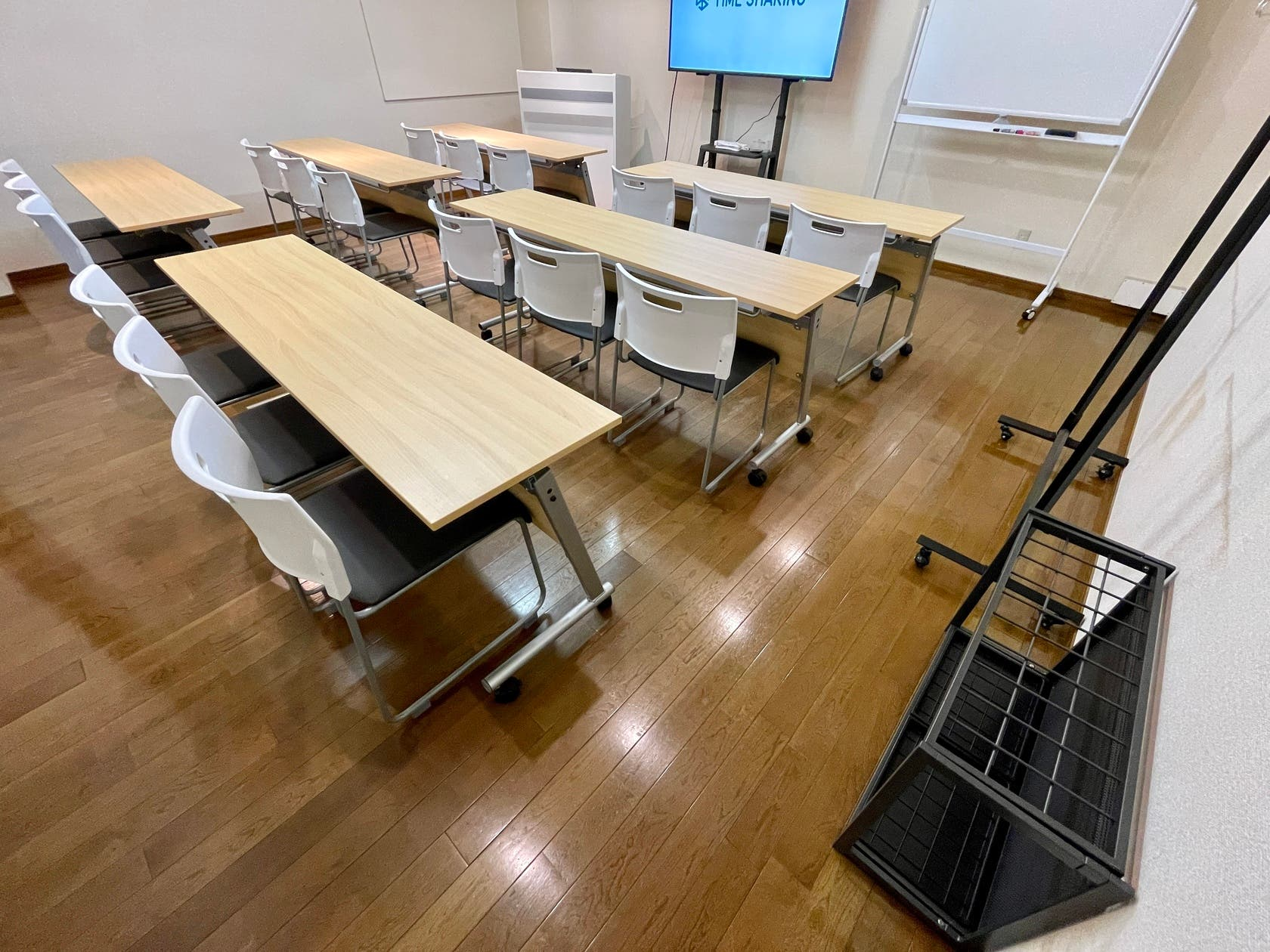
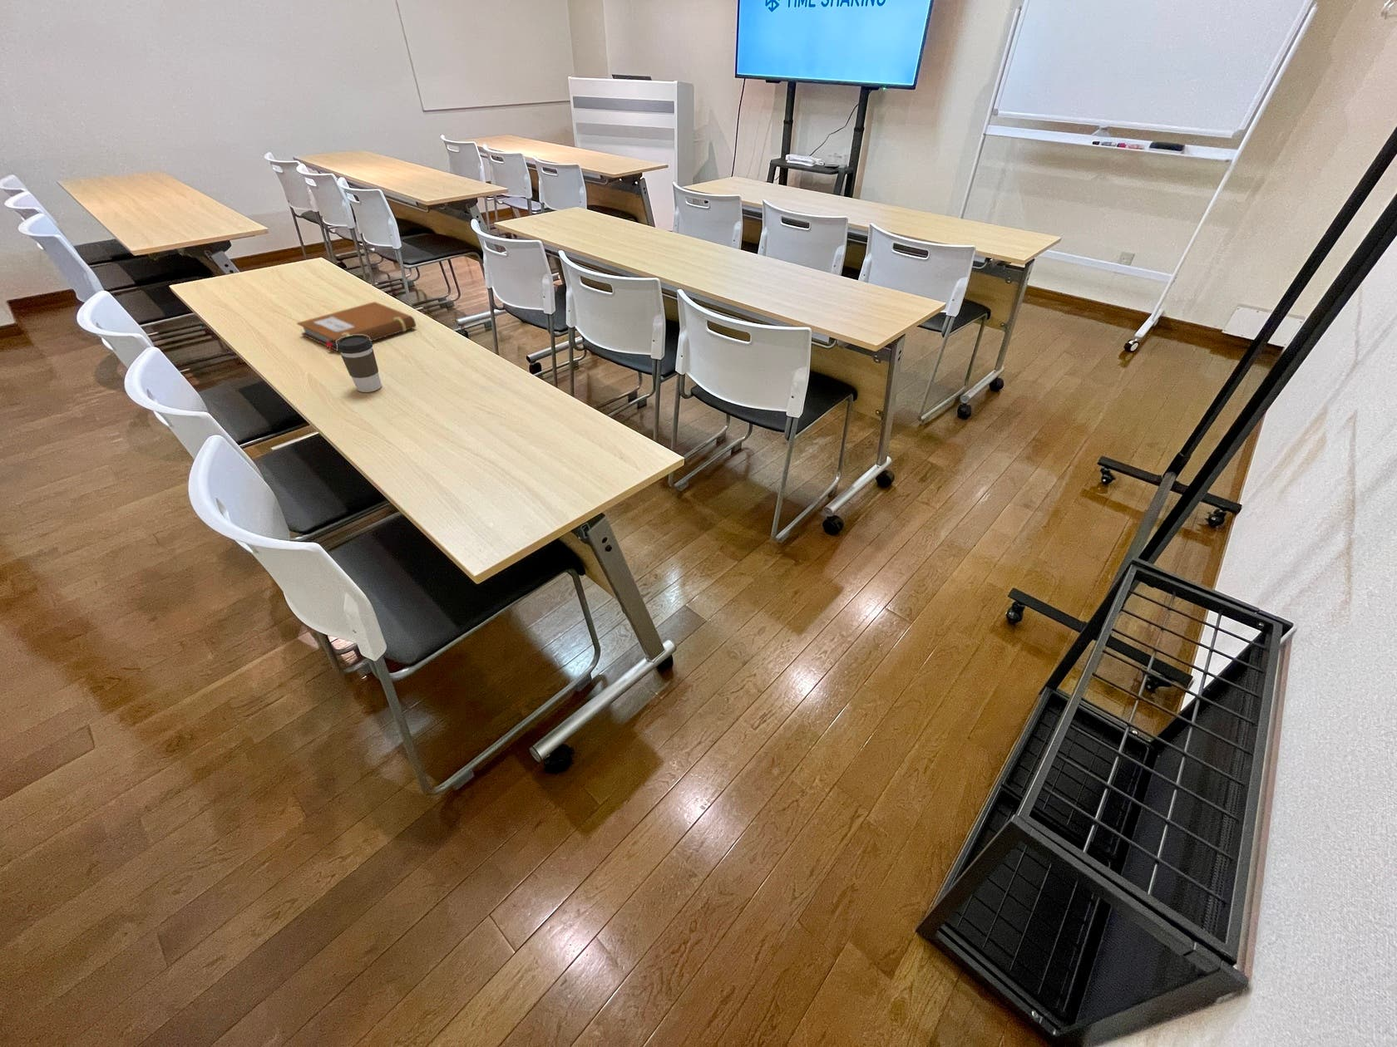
+ coffee cup (361, 364)
+ notebook (356, 326)
